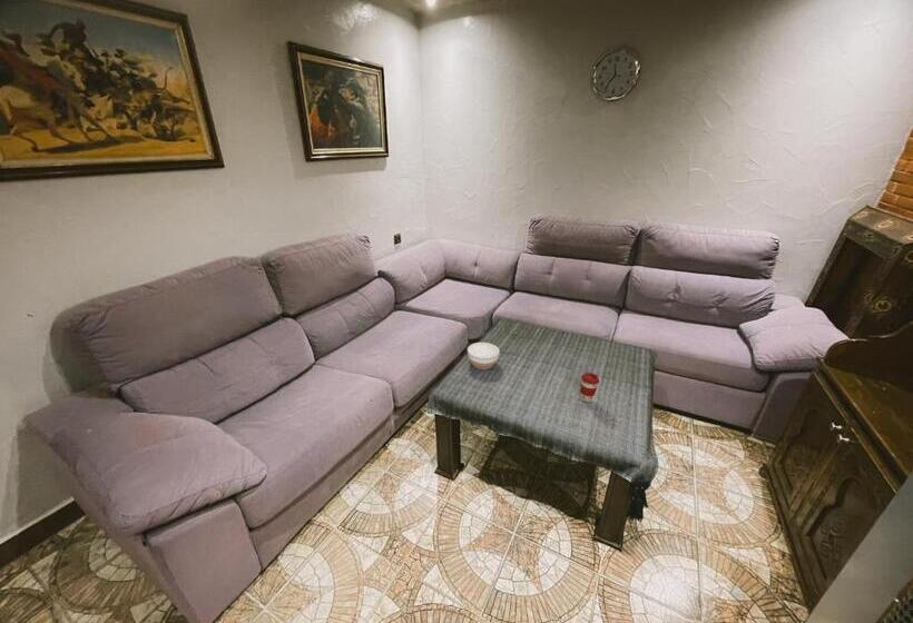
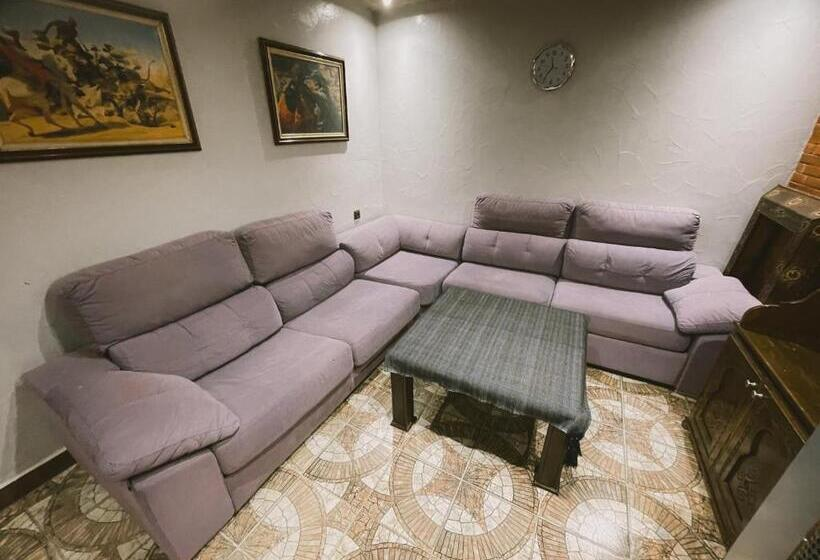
- coffee cup (588, 387)
- bowl (482, 356)
